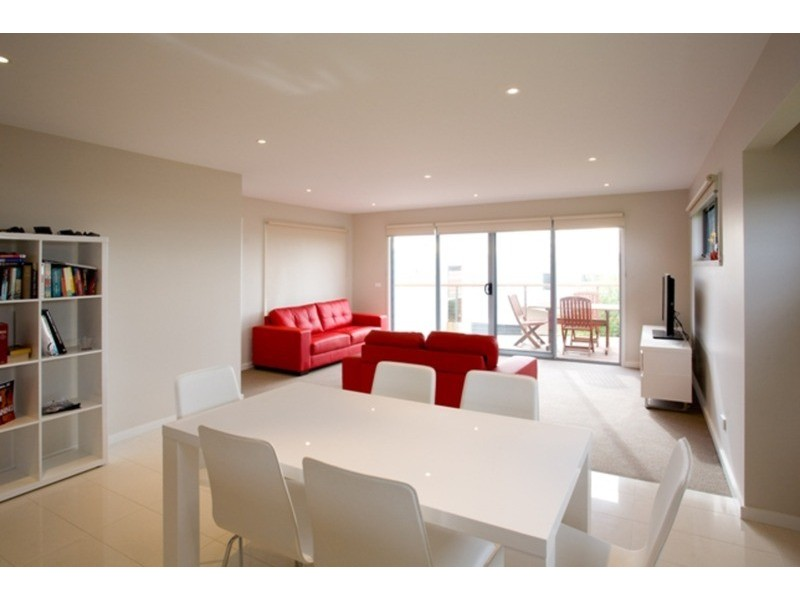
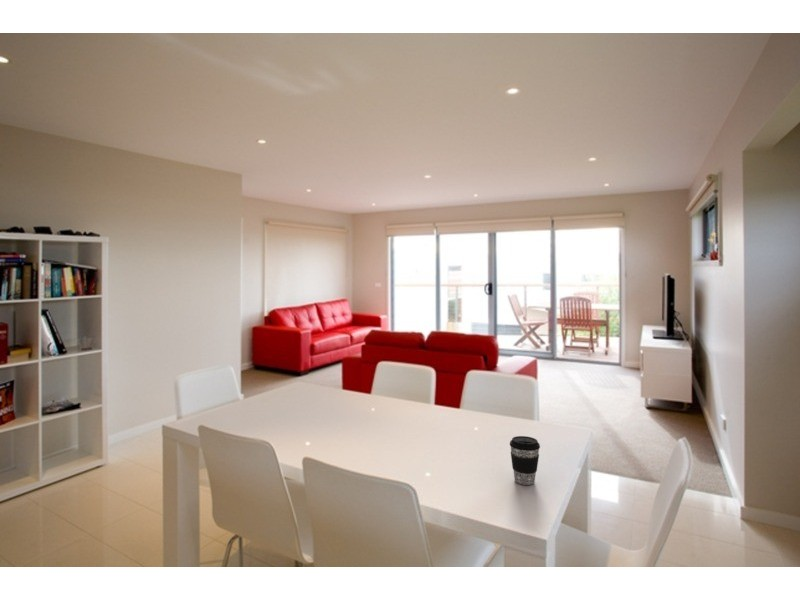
+ coffee cup (524, 460)
